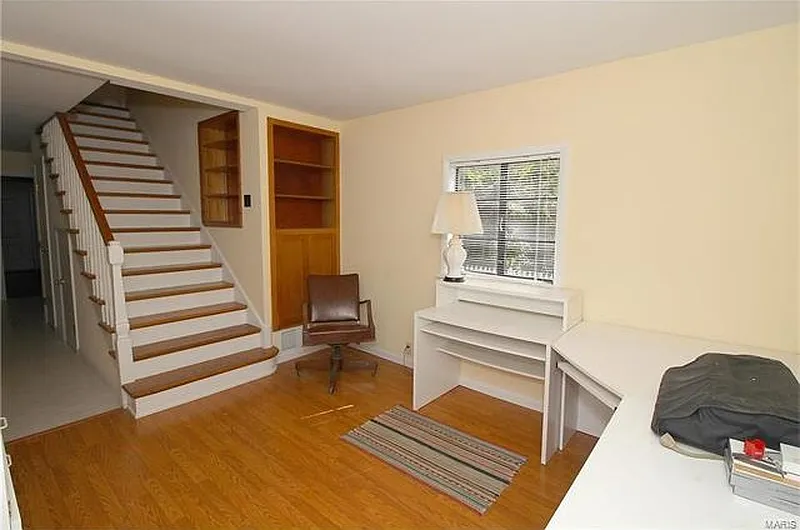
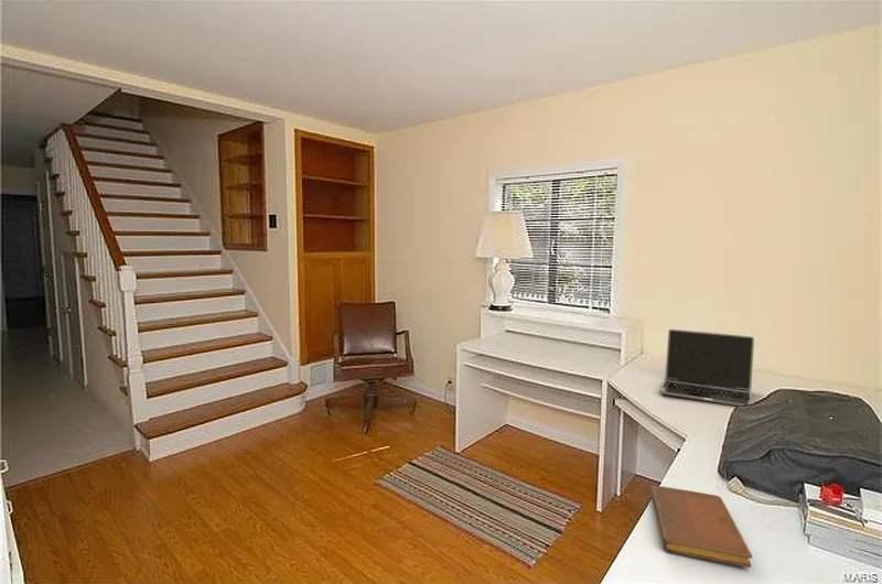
+ notebook (693, 520)
+ laptop (707, 365)
